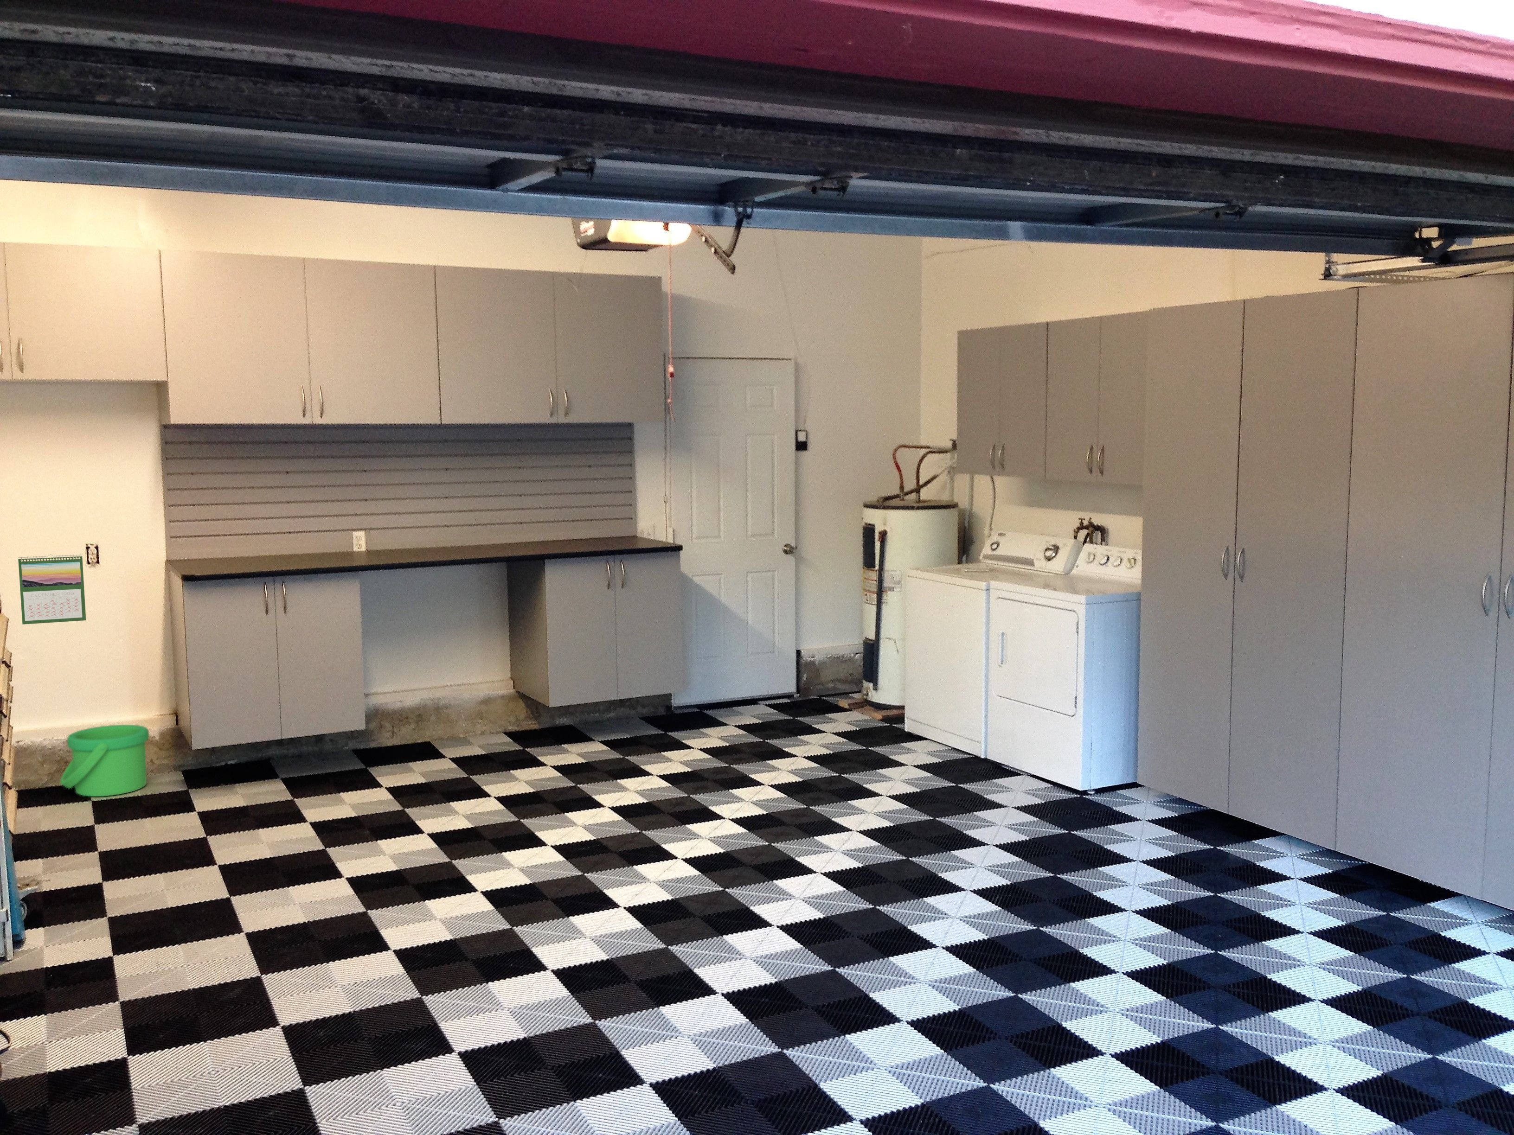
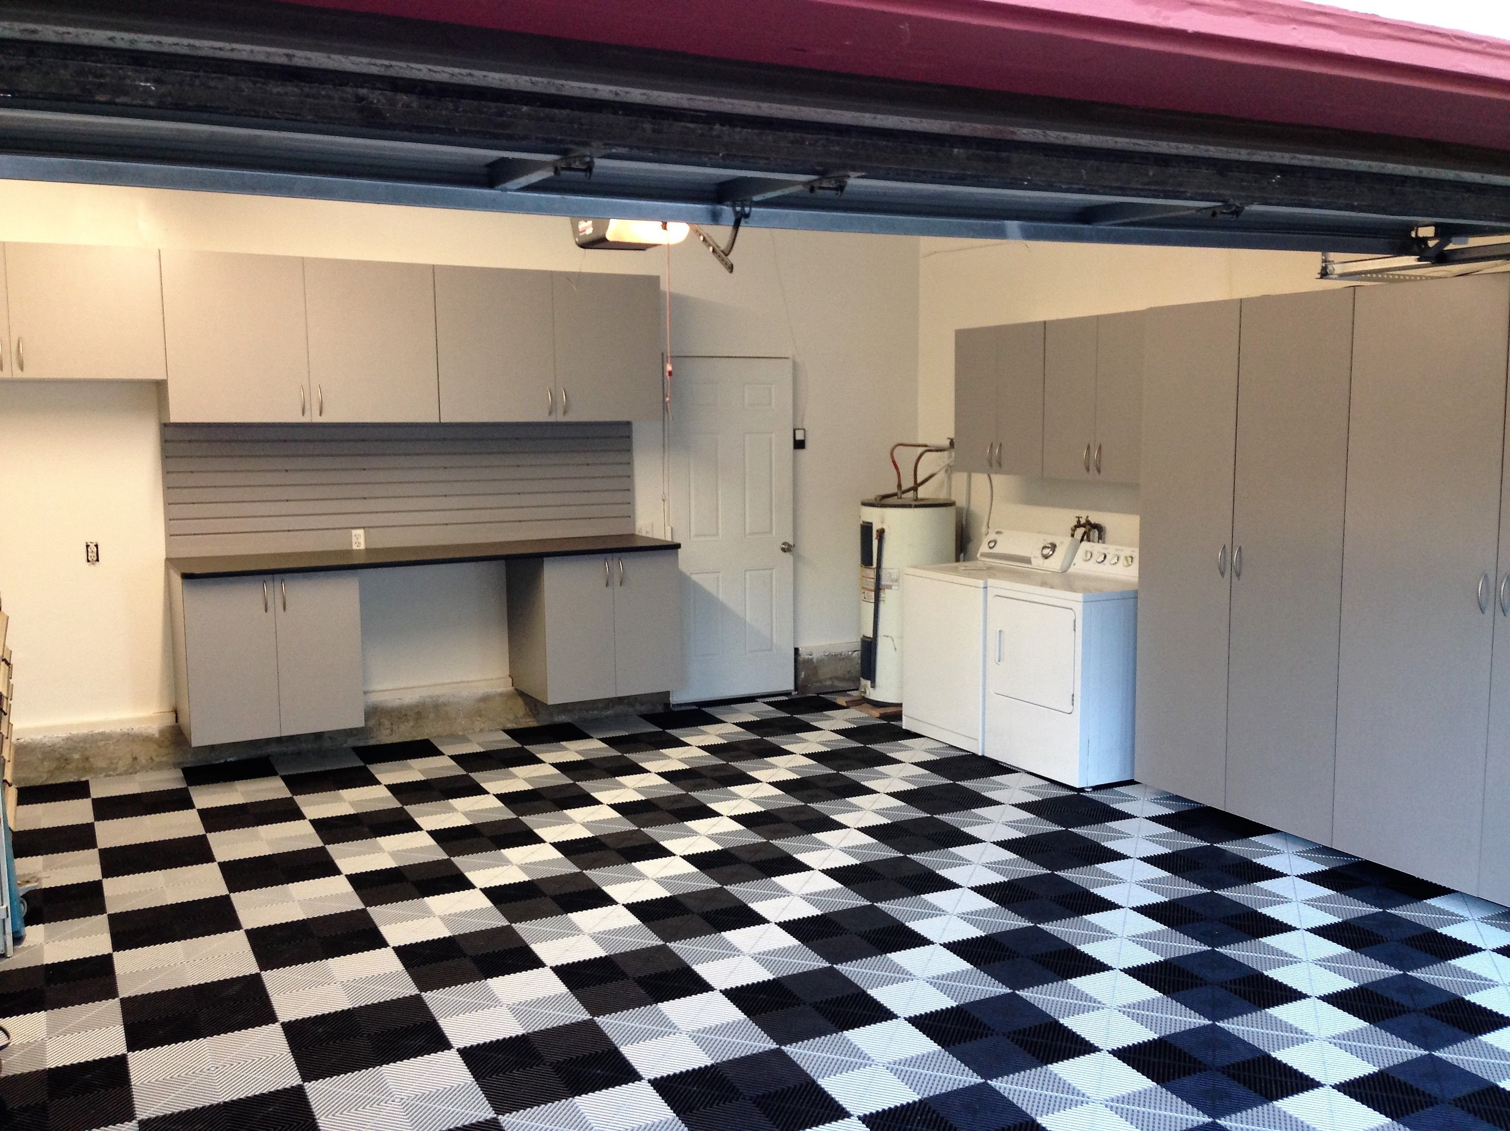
- calendar (52, 589)
- bucket (105, 761)
